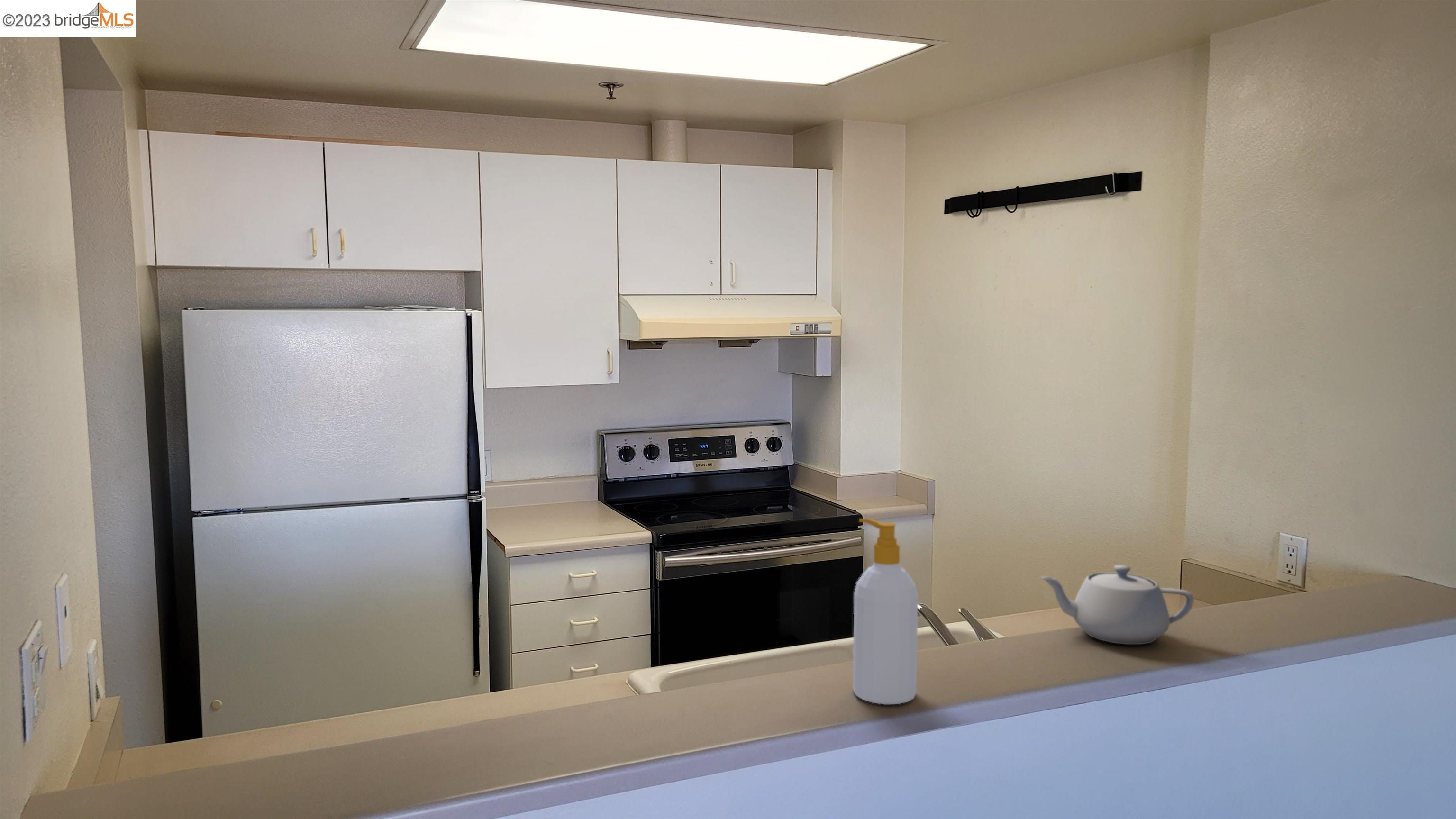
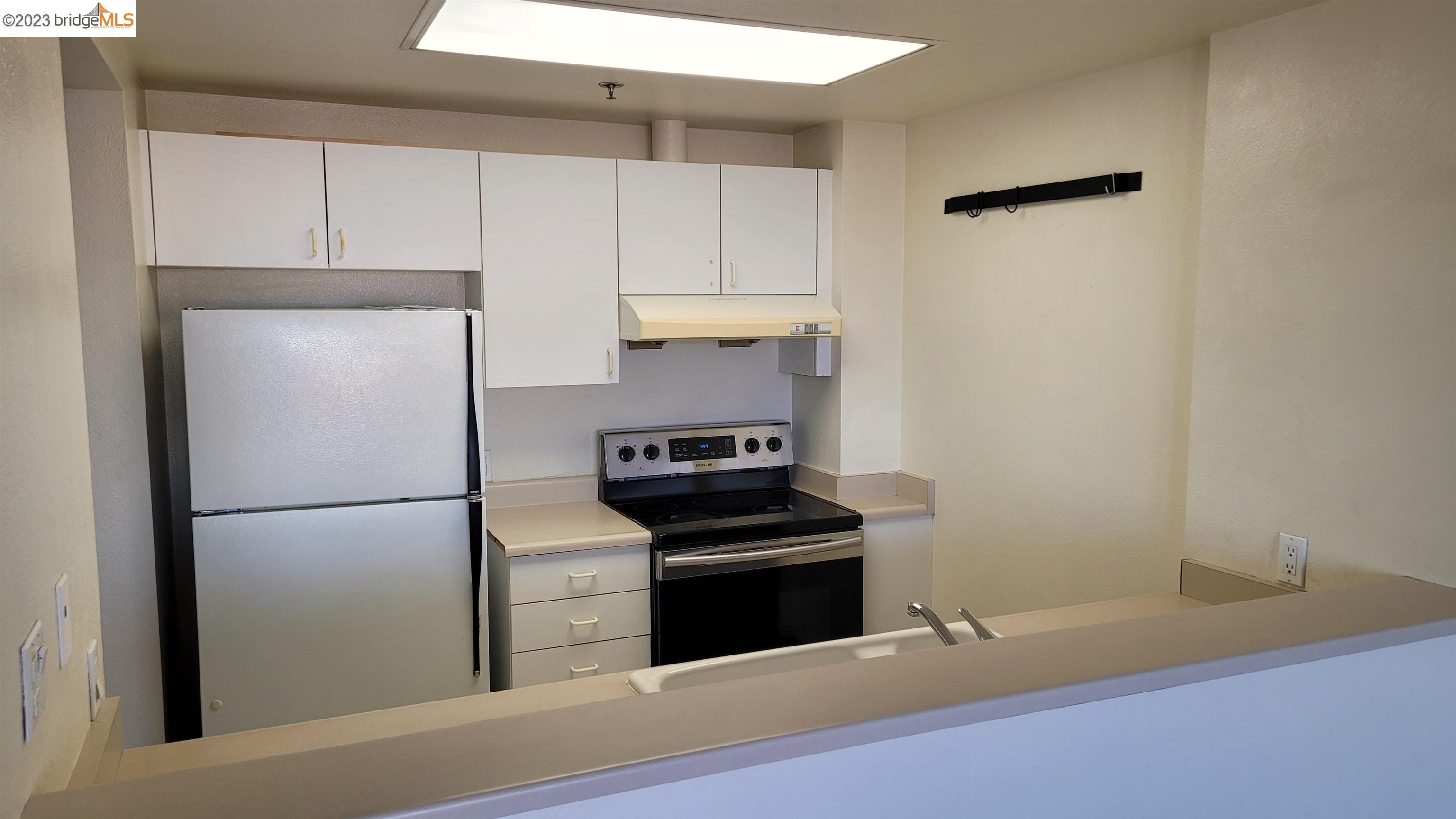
- teapot (1117, 601)
- soap bottle (883, 608)
